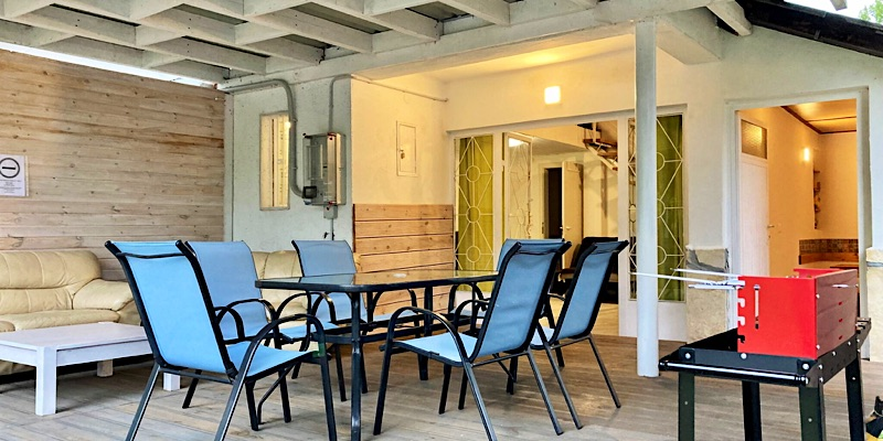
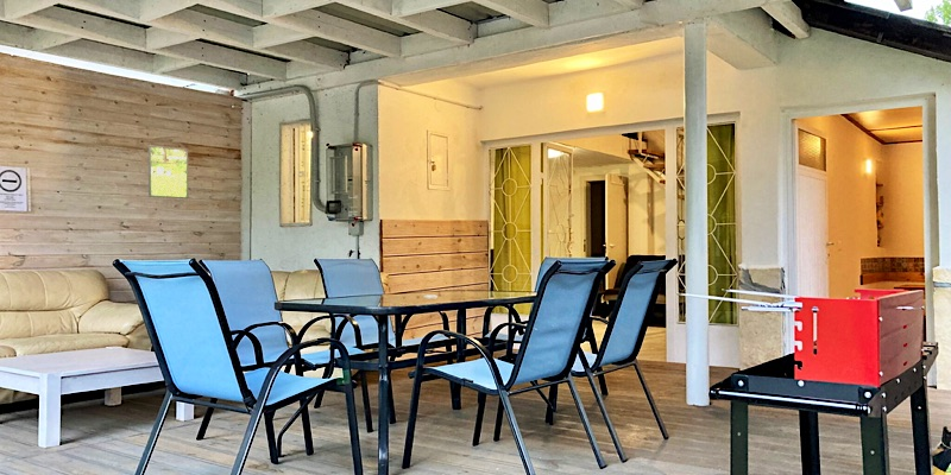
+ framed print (168, 172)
